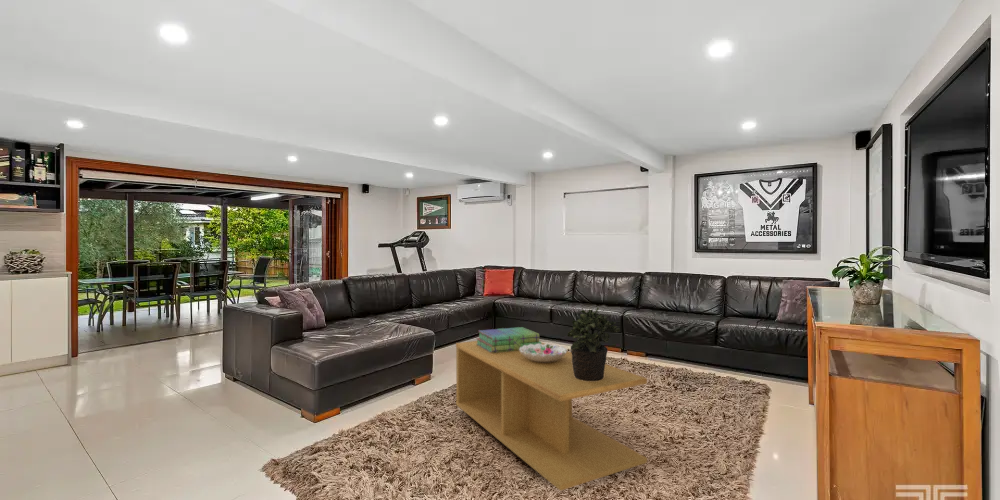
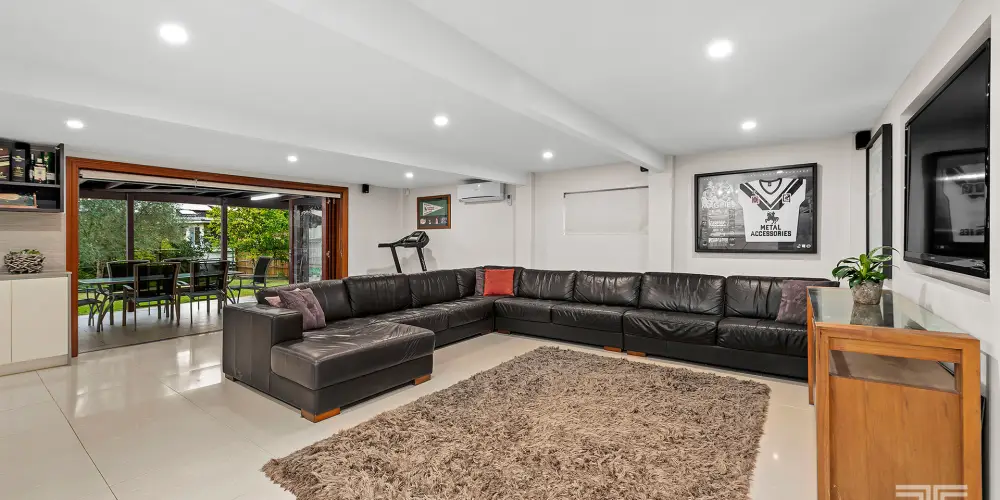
- potted plant (592, 341)
- decorative bowl (543, 353)
- coffee table (536, 397)
- stack of books (508, 338)
